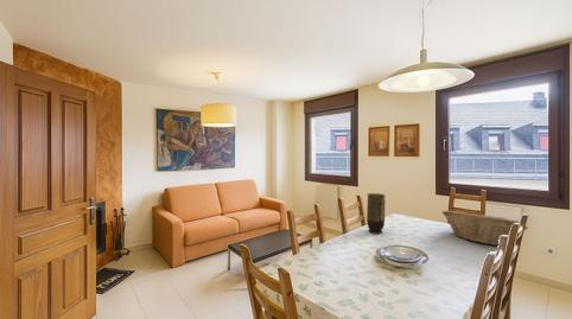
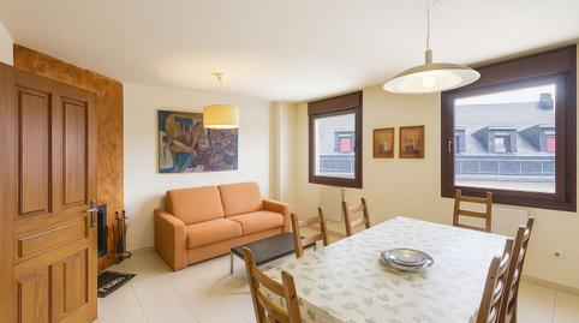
- fruit basket (481, 224)
- vase (375, 212)
